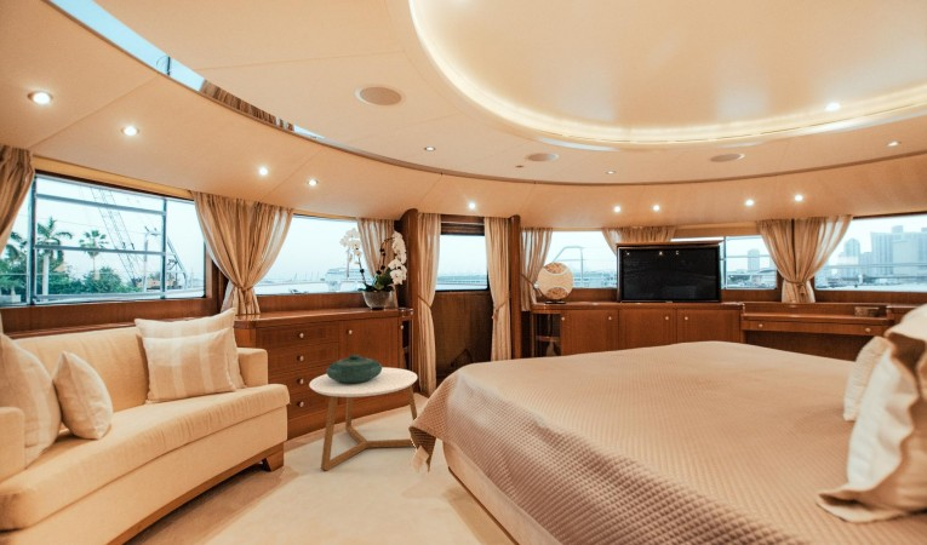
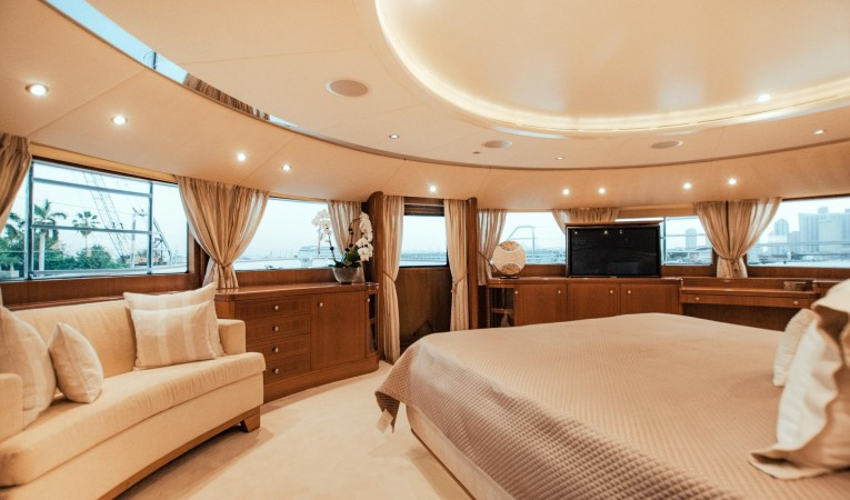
- decorative bowl (354, 367)
- coffee table (351, 409)
